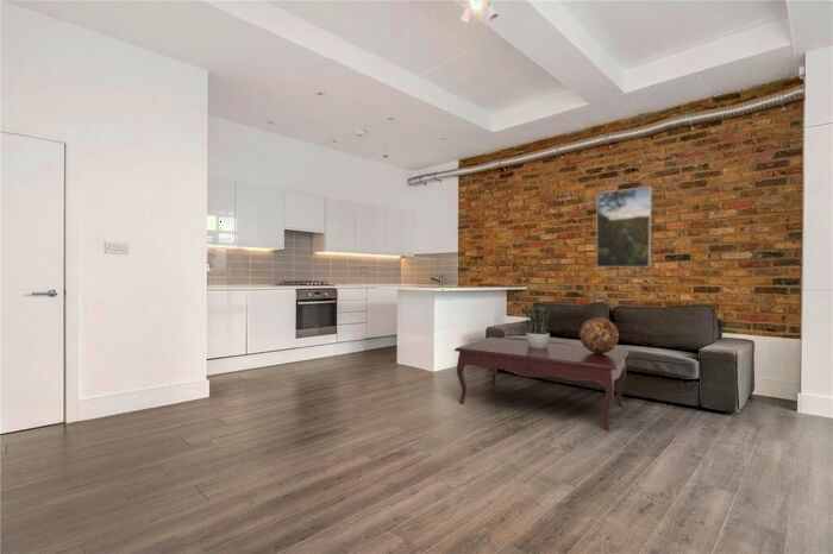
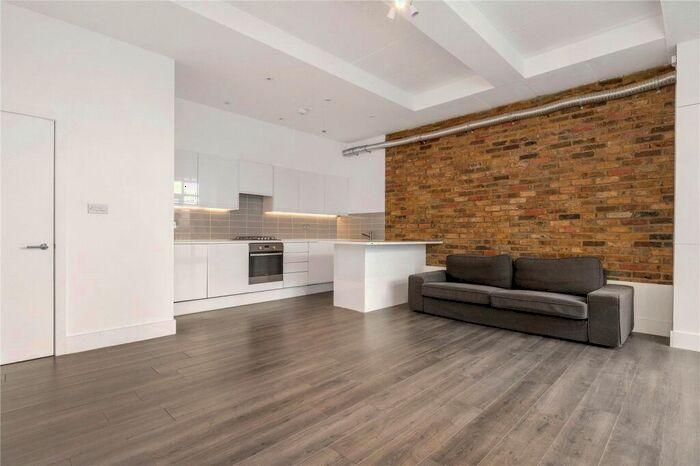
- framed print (622, 228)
- coffee table (540, 376)
- decorative sphere (599, 334)
- potted plant (537, 325)
